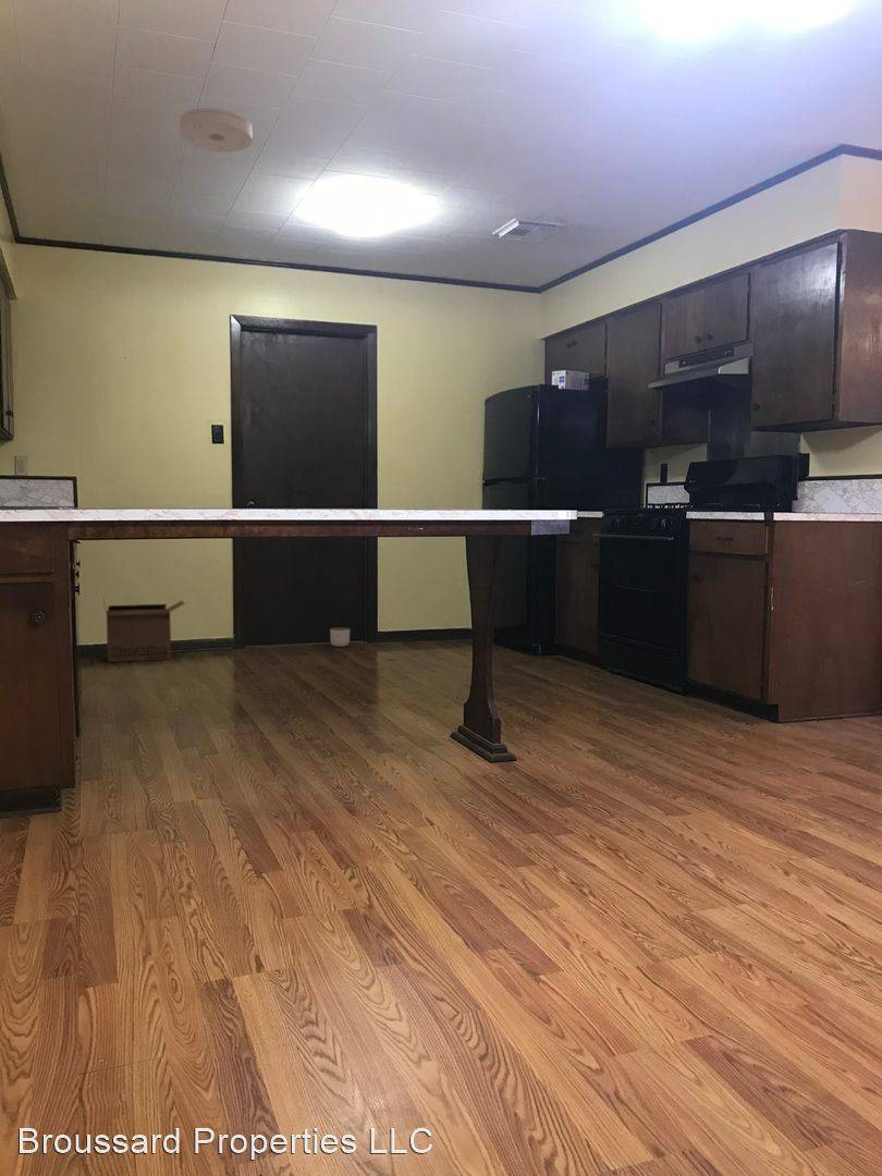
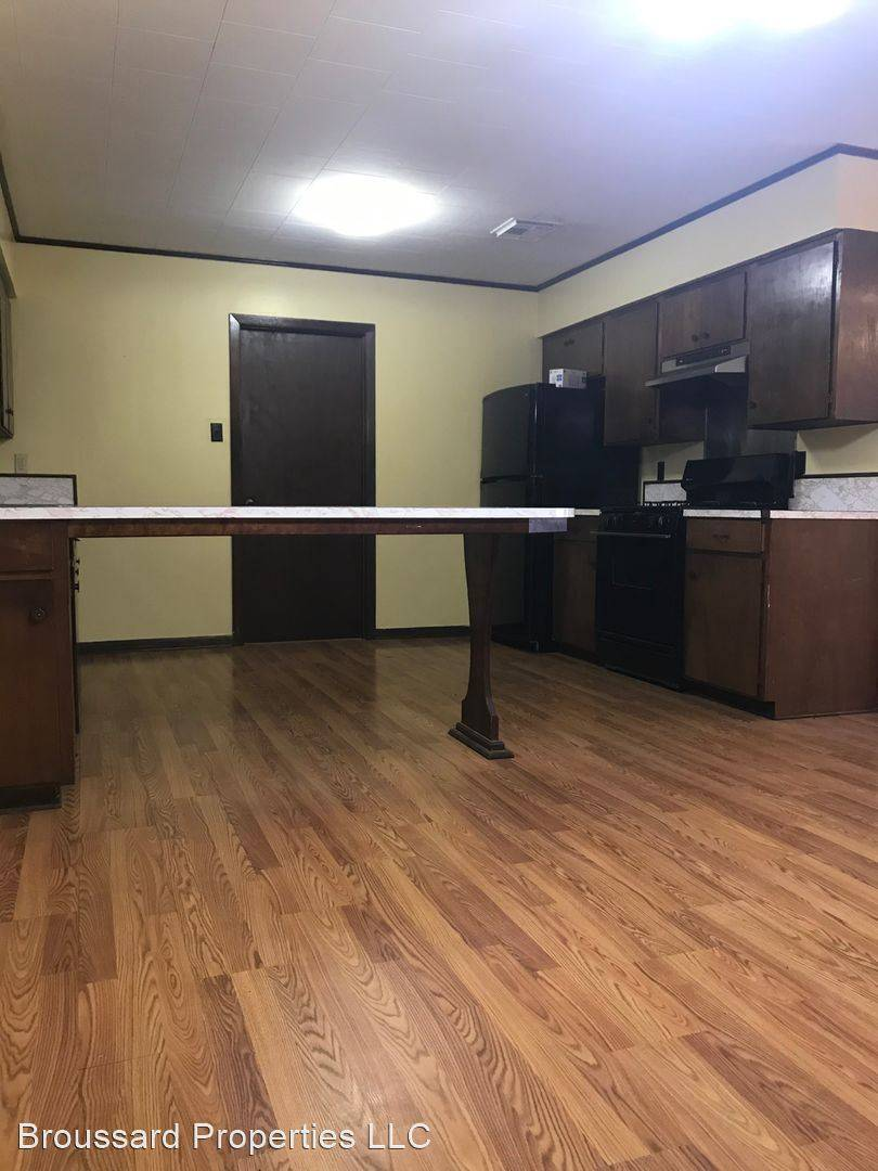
- cardboard box (144, 625)
- planter (340, 637)
- smoke detector (216, 131)
